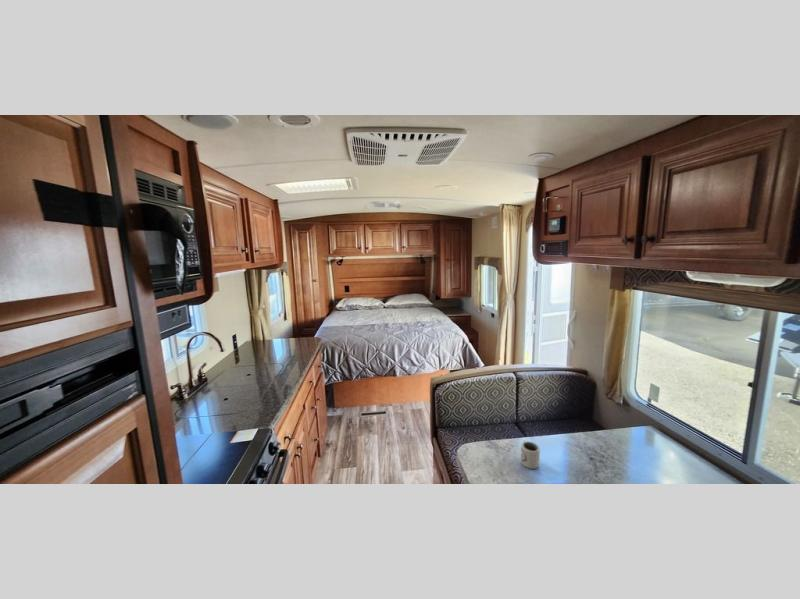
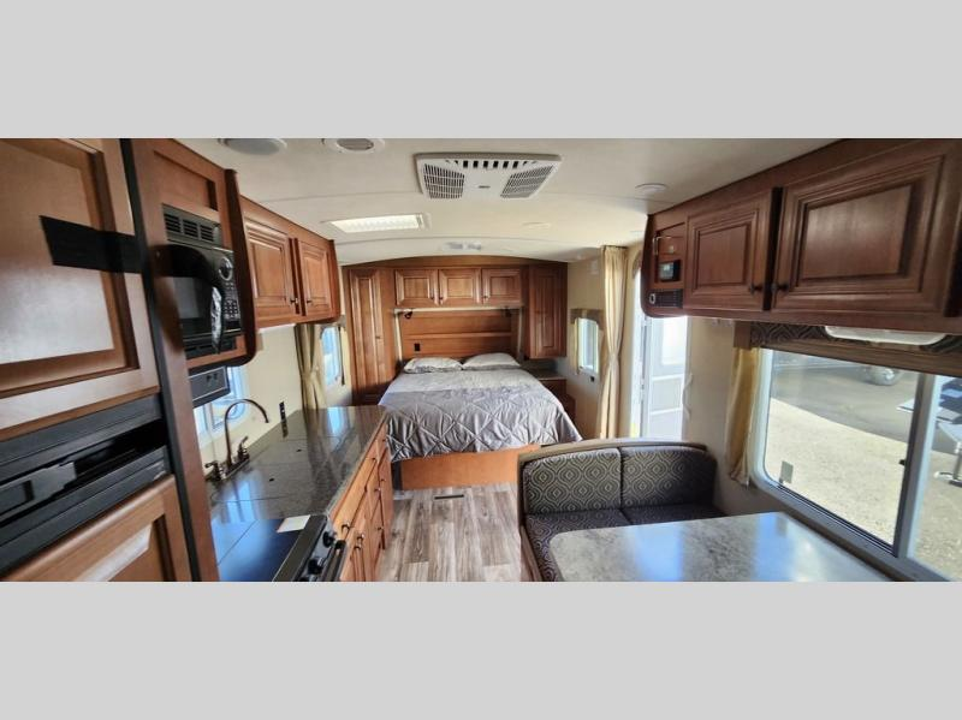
- cup (528, 452)
